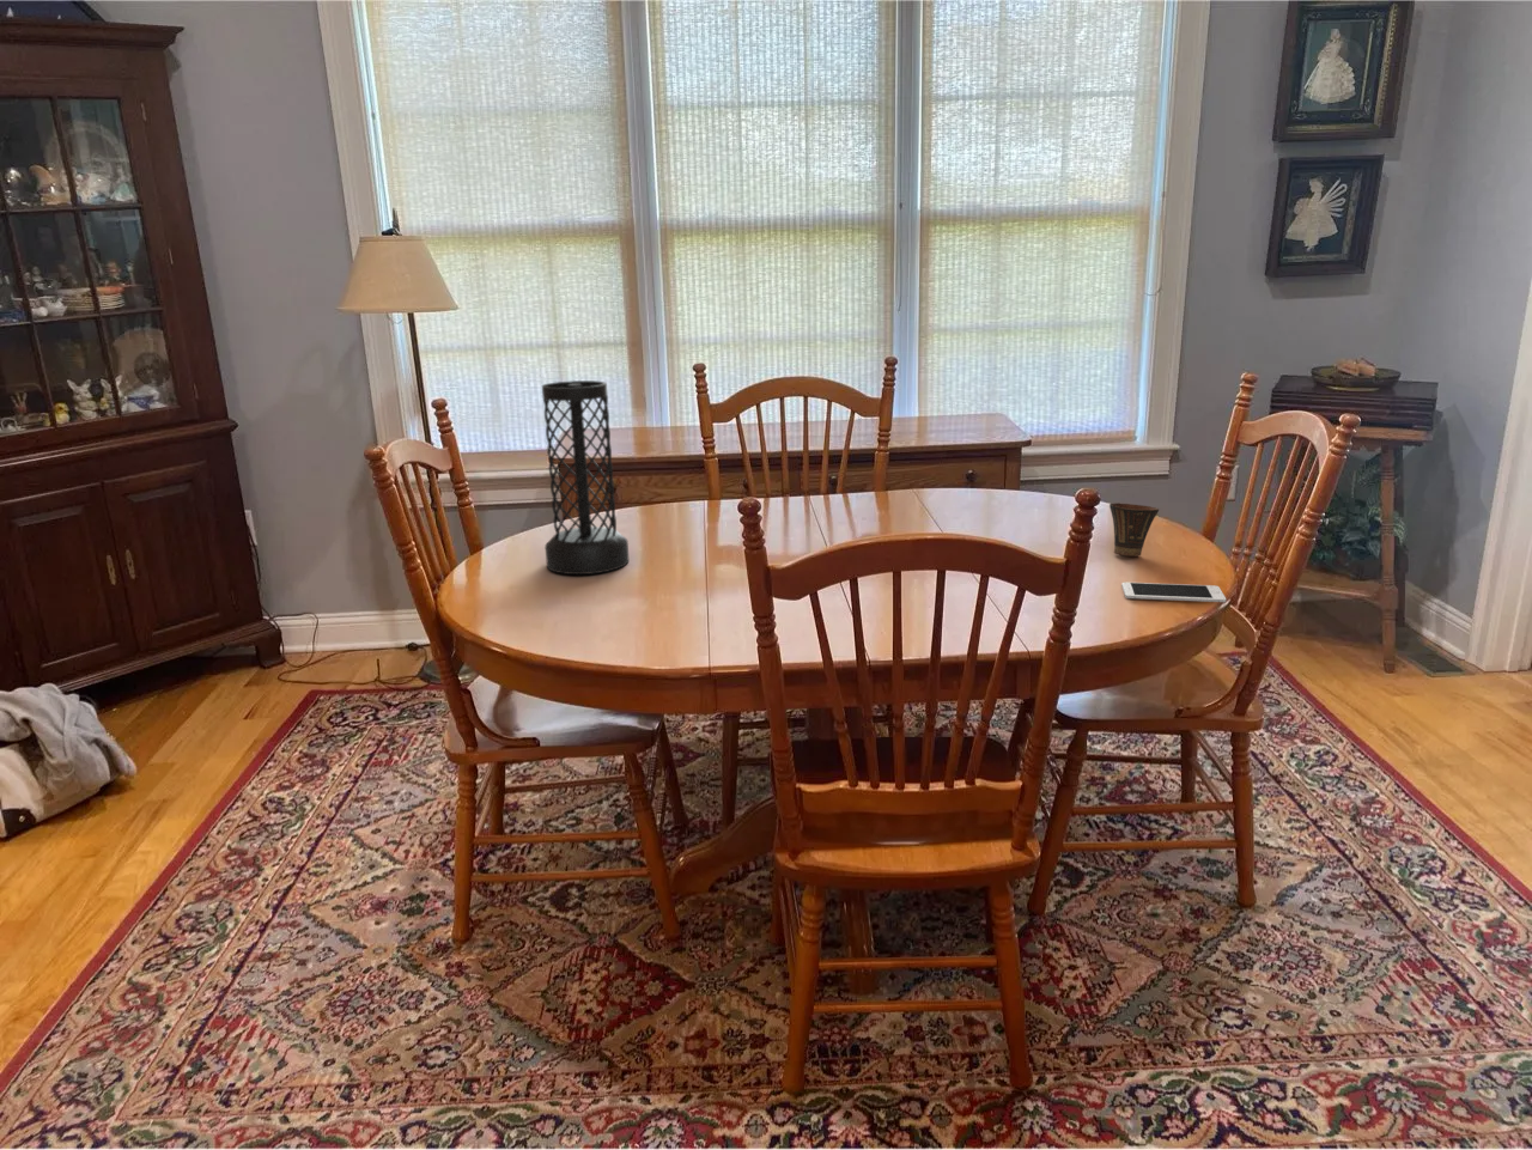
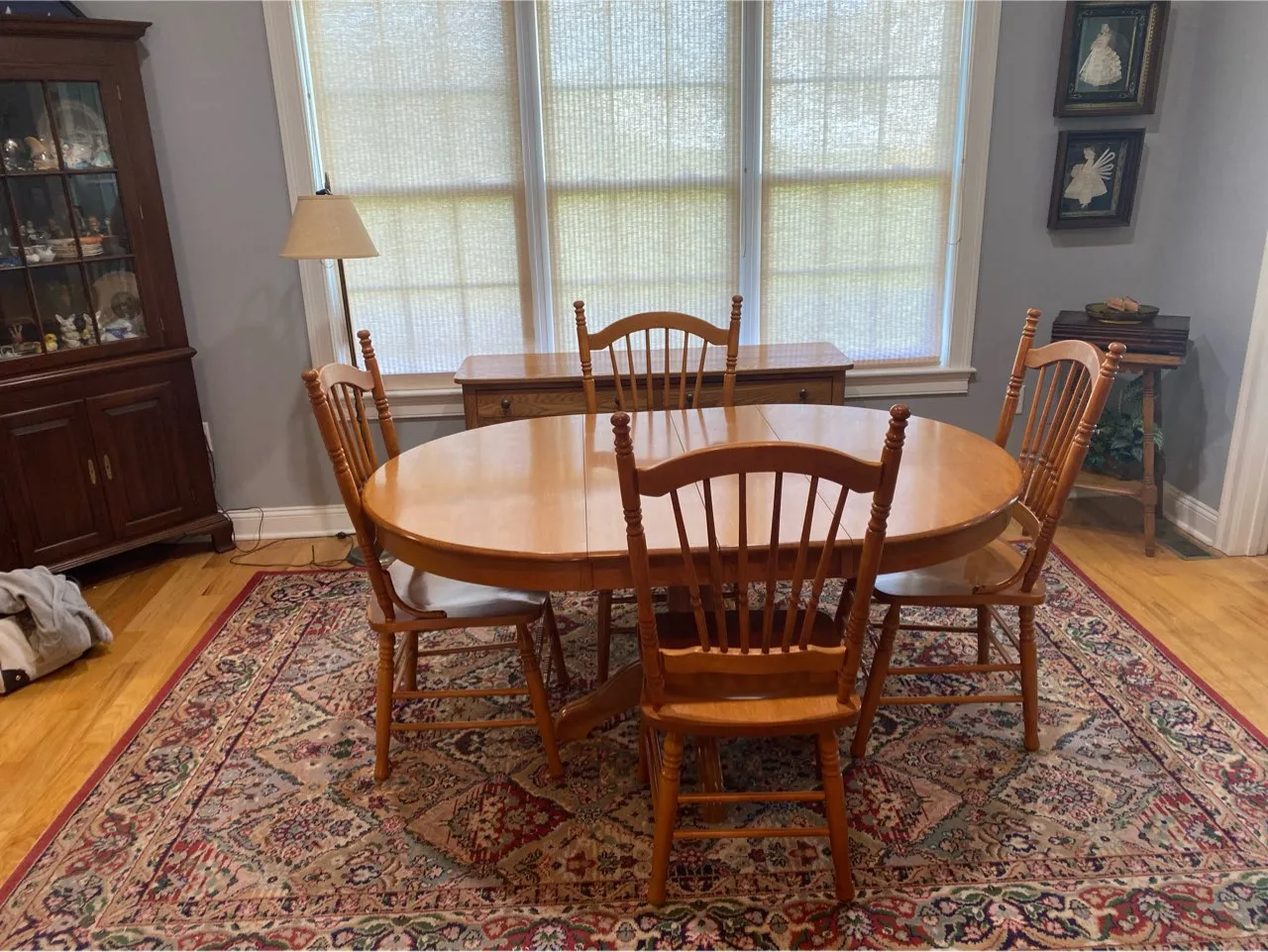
- cell phone (1172, 591)
- cup (1132, 529)
- vase (580, 475)
